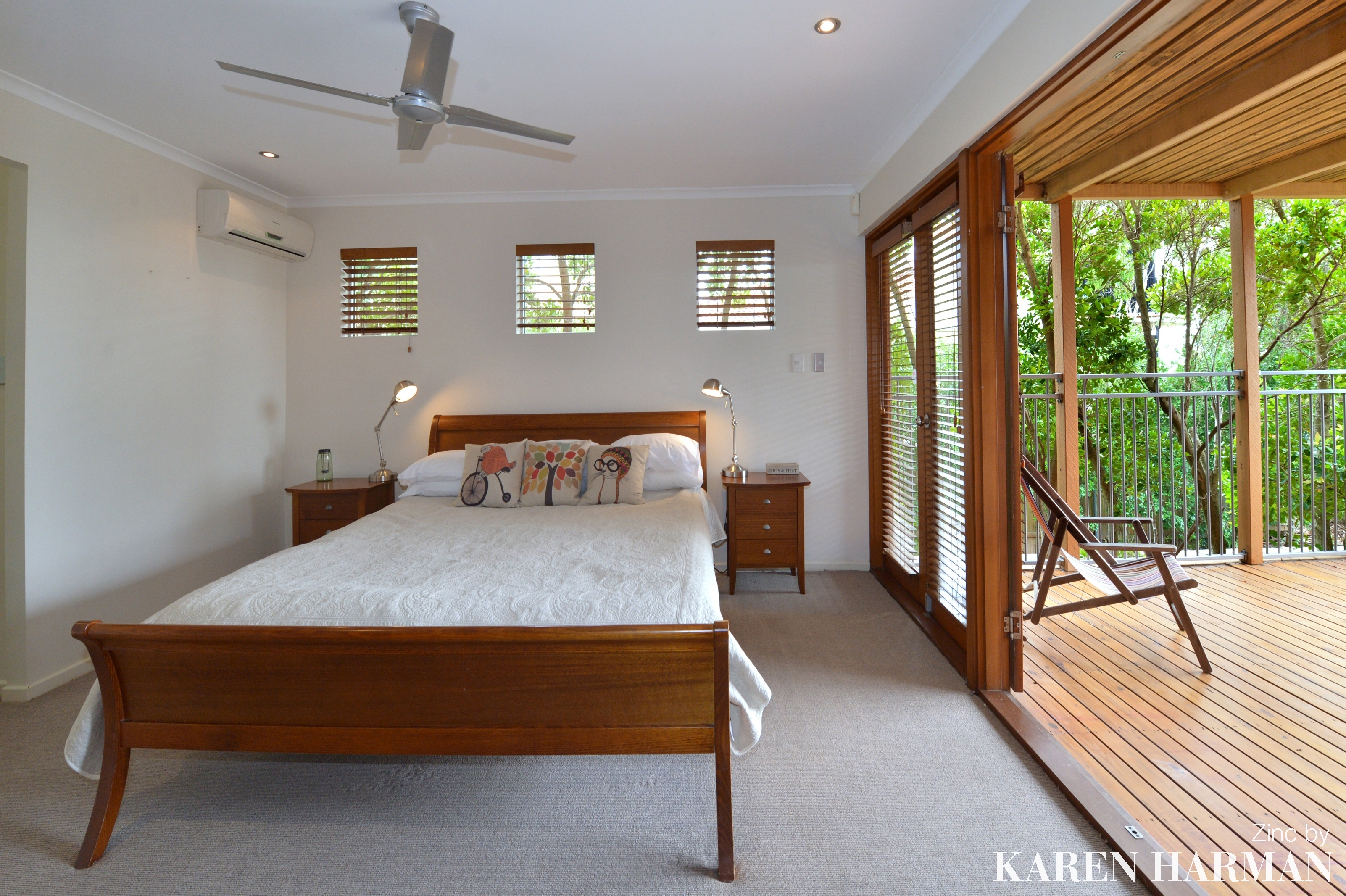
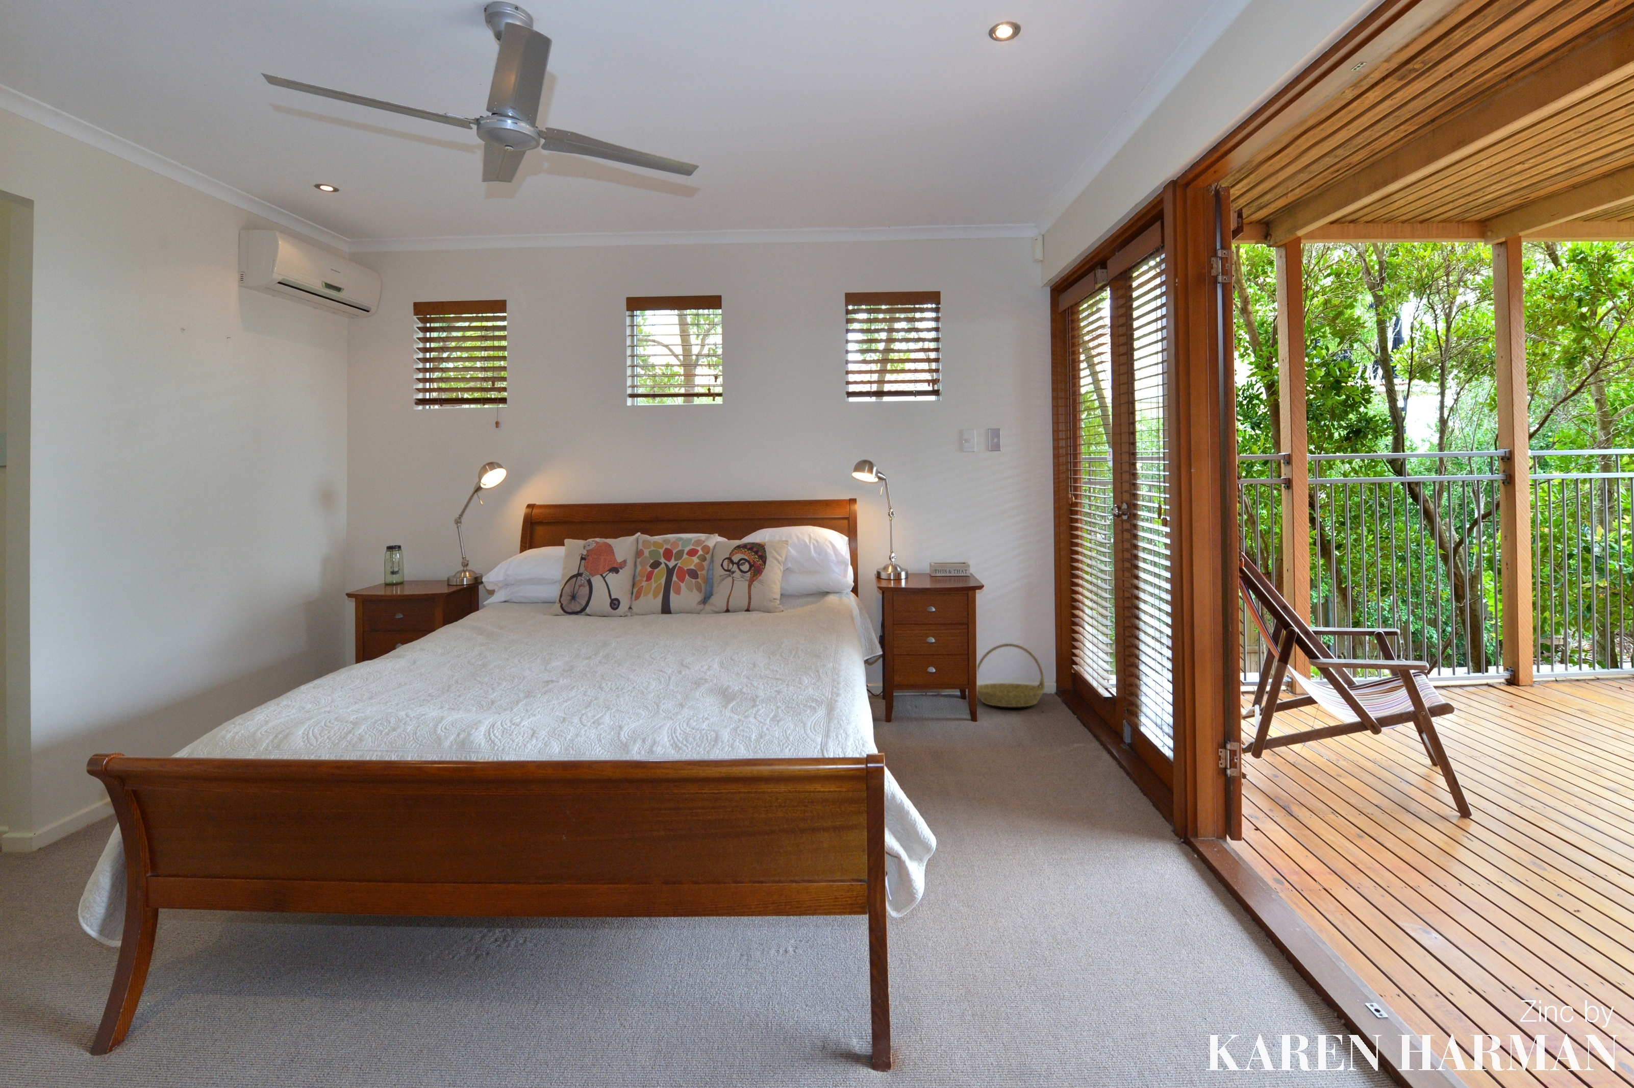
+ basket (1009, 684)
